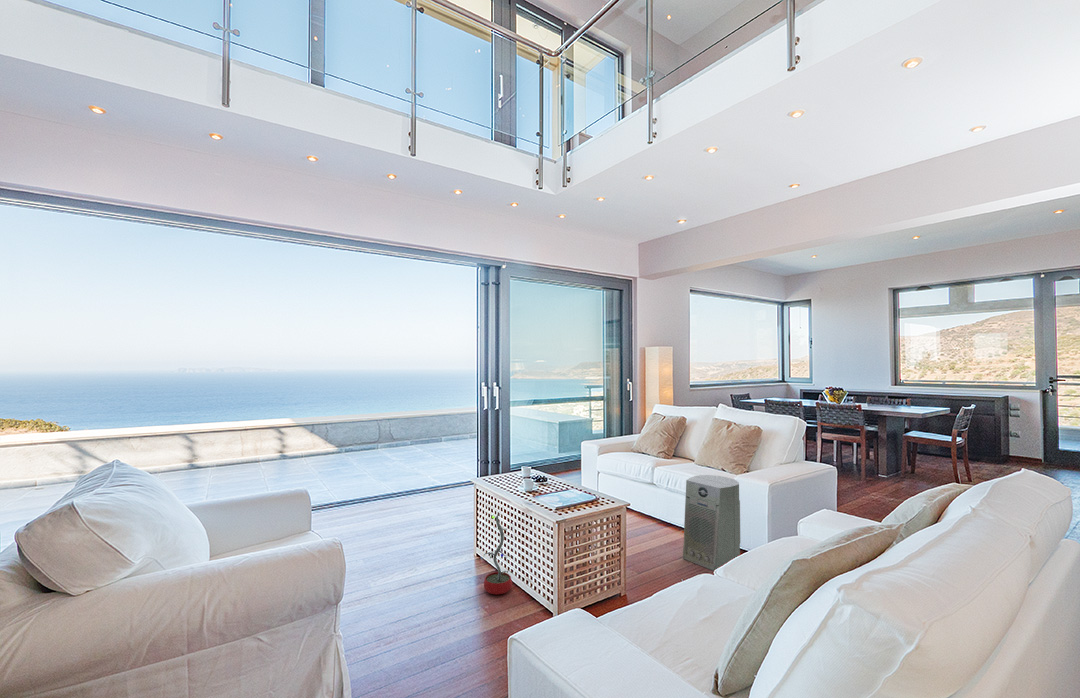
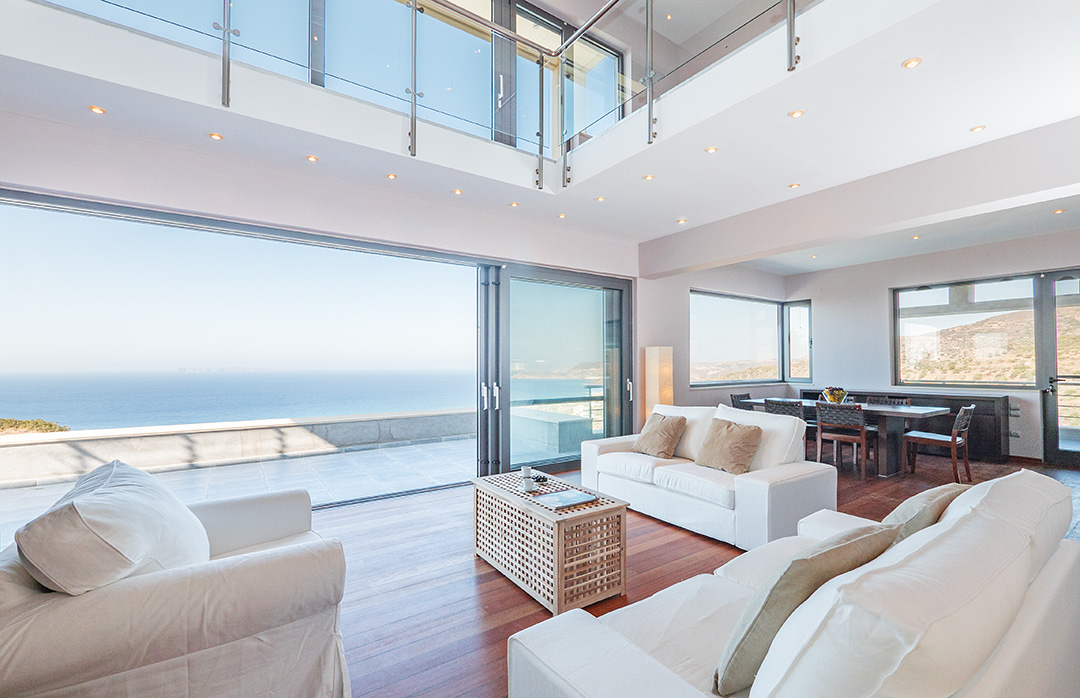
- fan (714, 519)
- decorative plant (498, 550)
